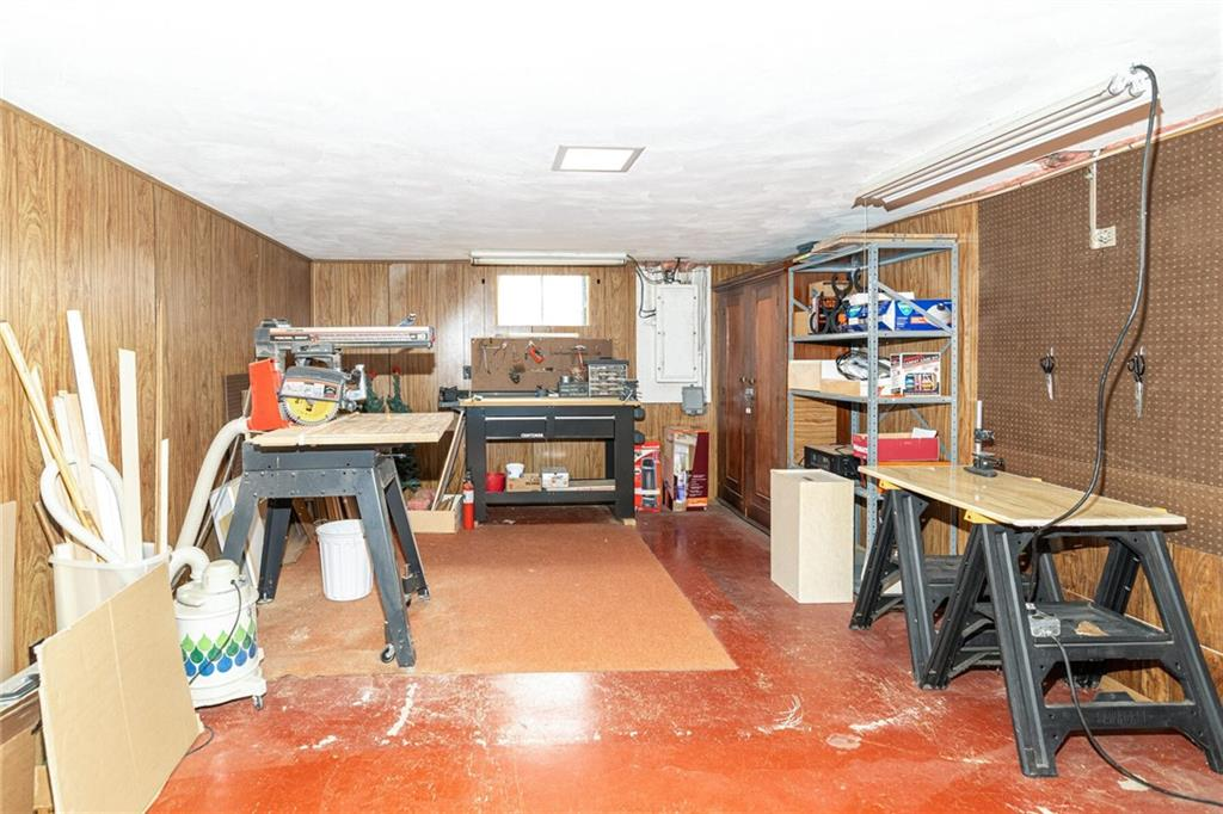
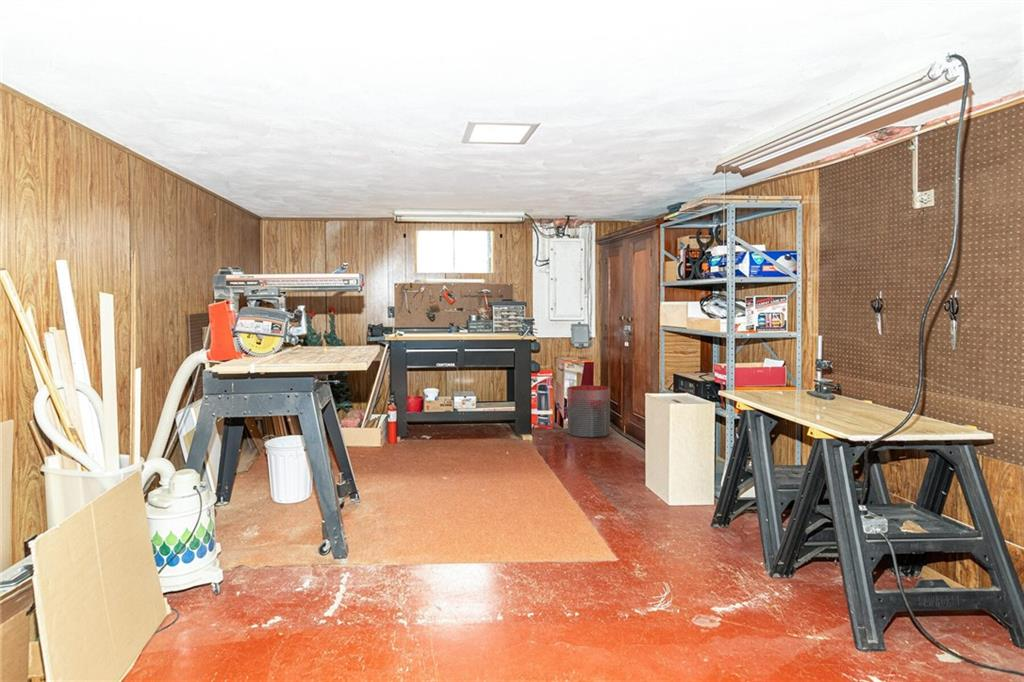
+ trash can (588, 410)
